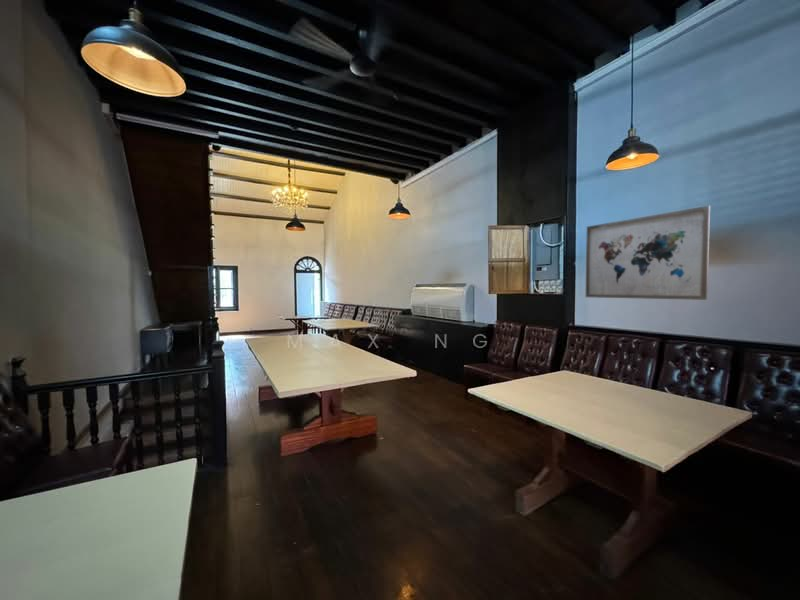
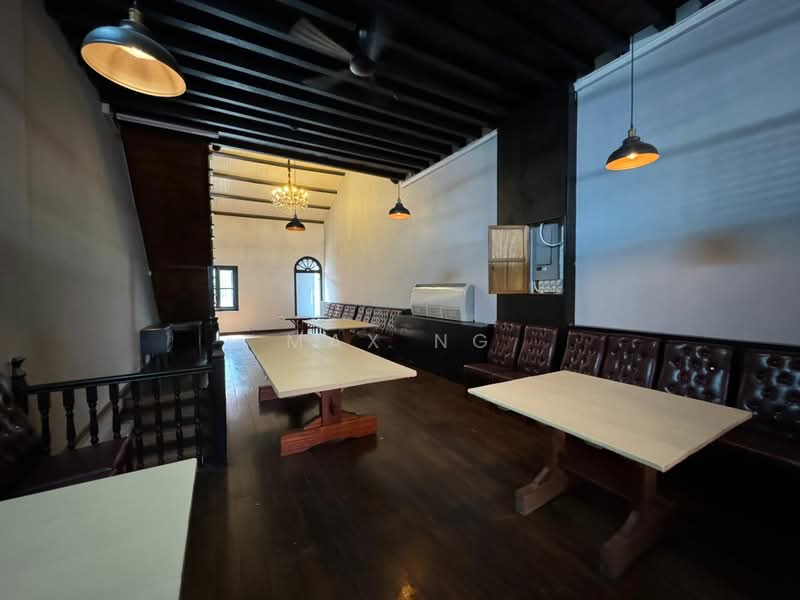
- wall art (638, 258)
